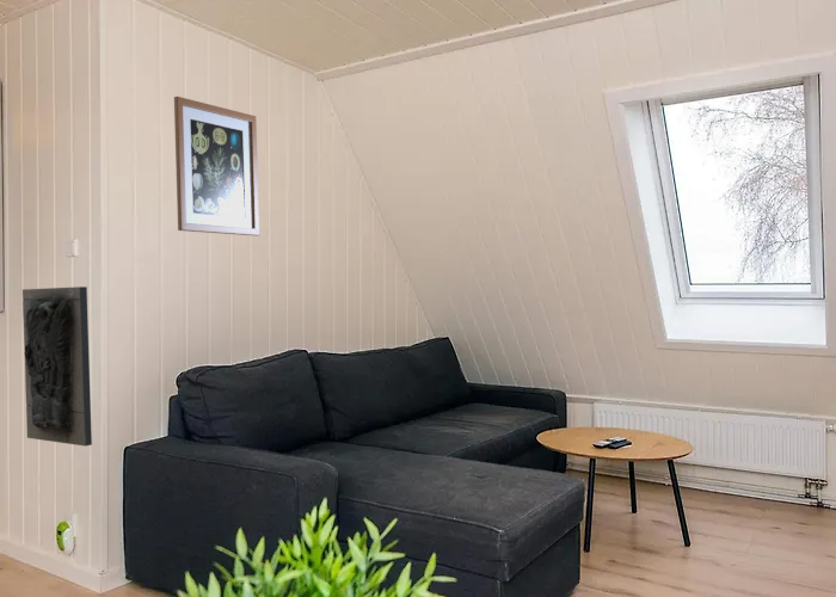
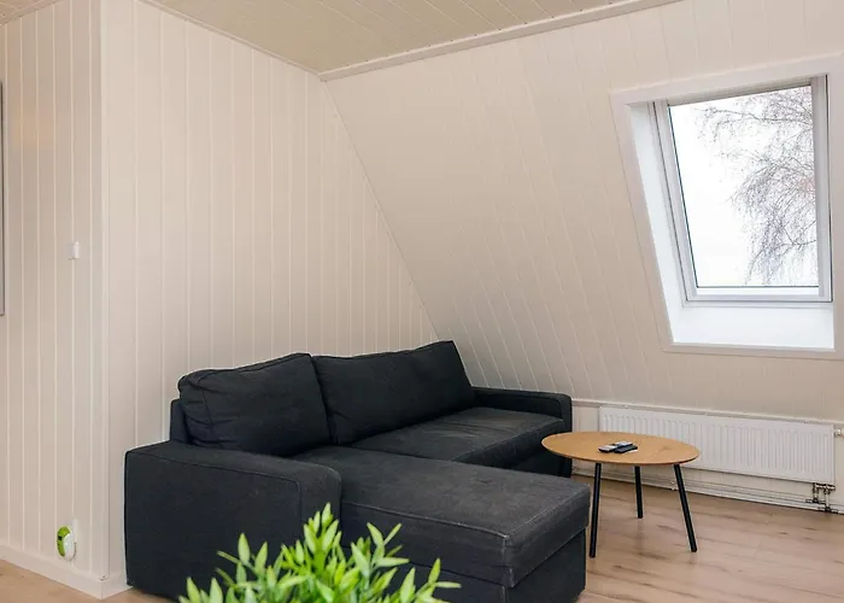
- relief plaque (49, 365)
- wall art (219, 170)
